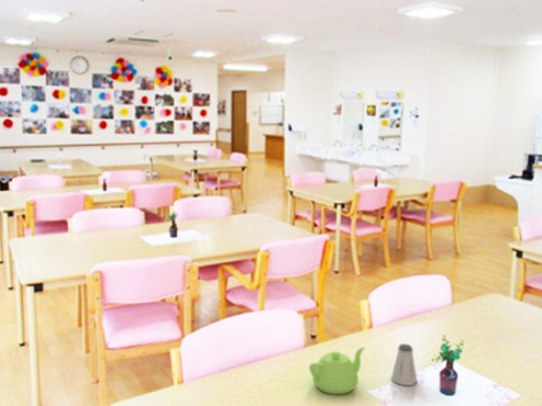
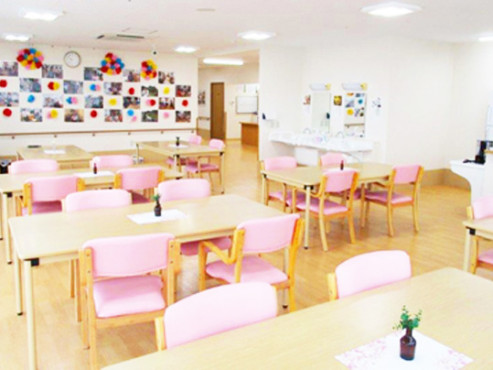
- teapot (336, 368)
- saltshaker (405, 362)
